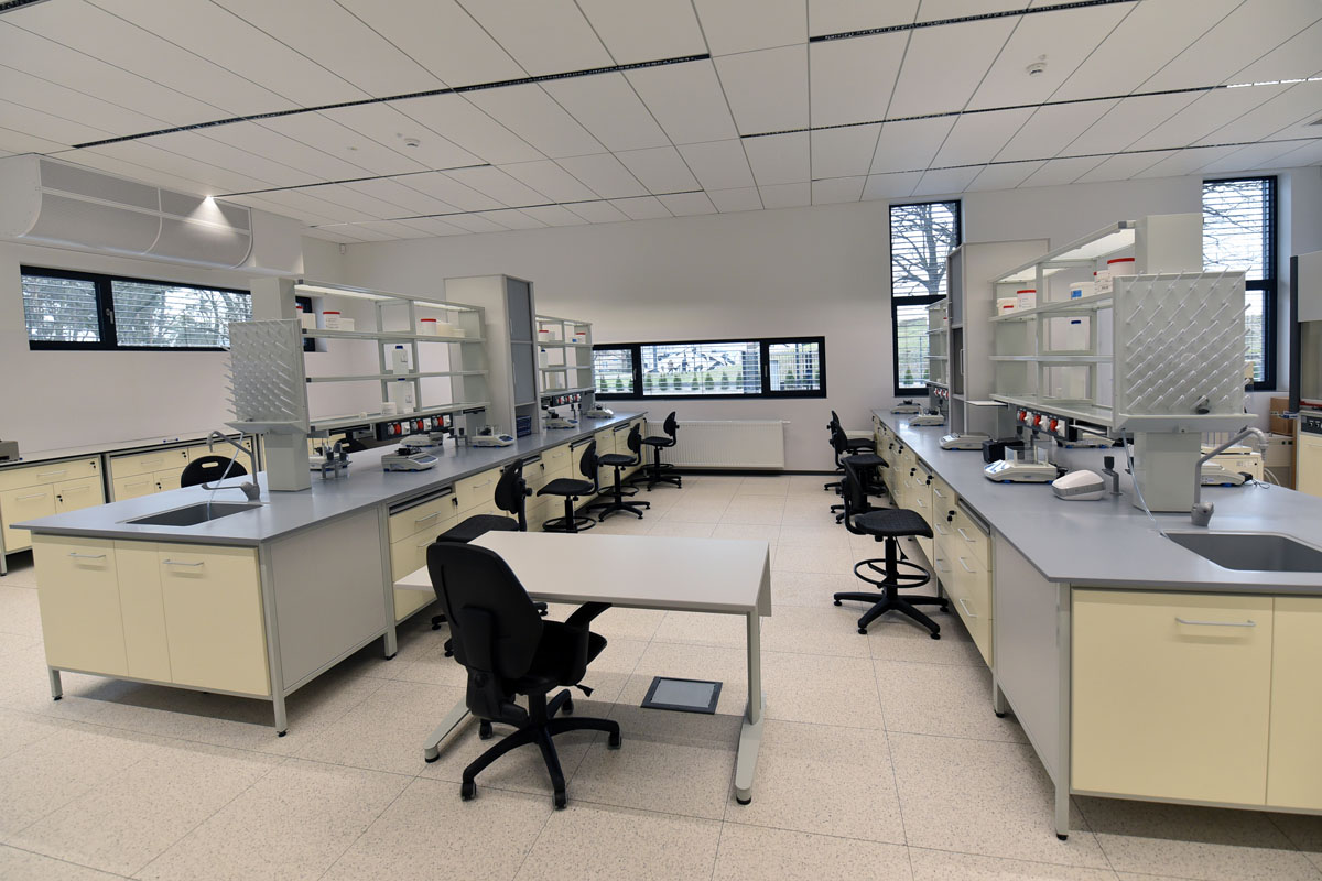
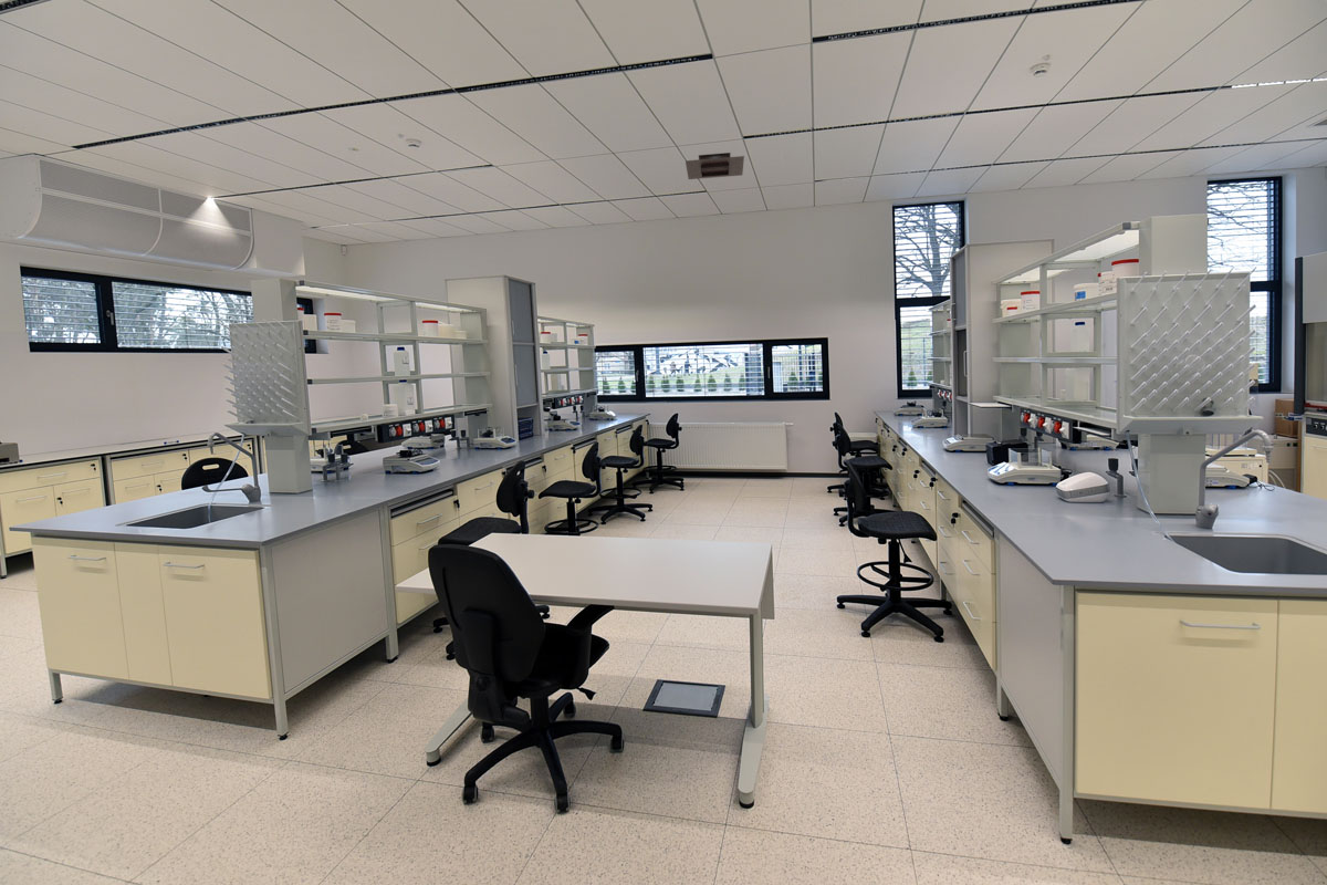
+ ceiling vent (714, 165)
